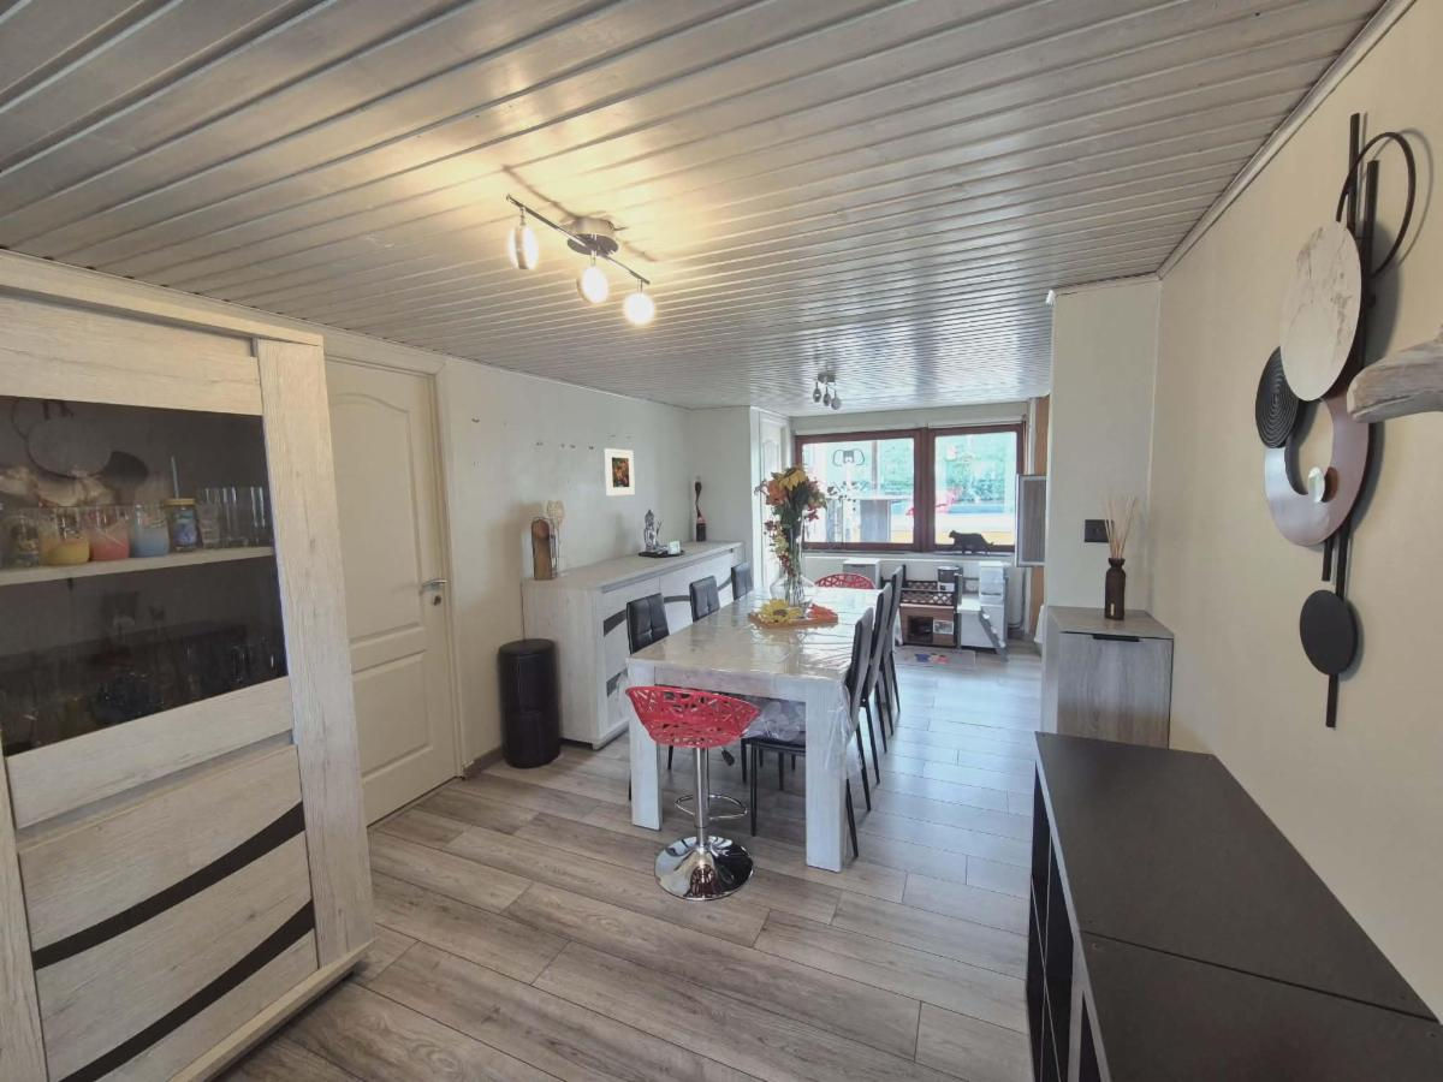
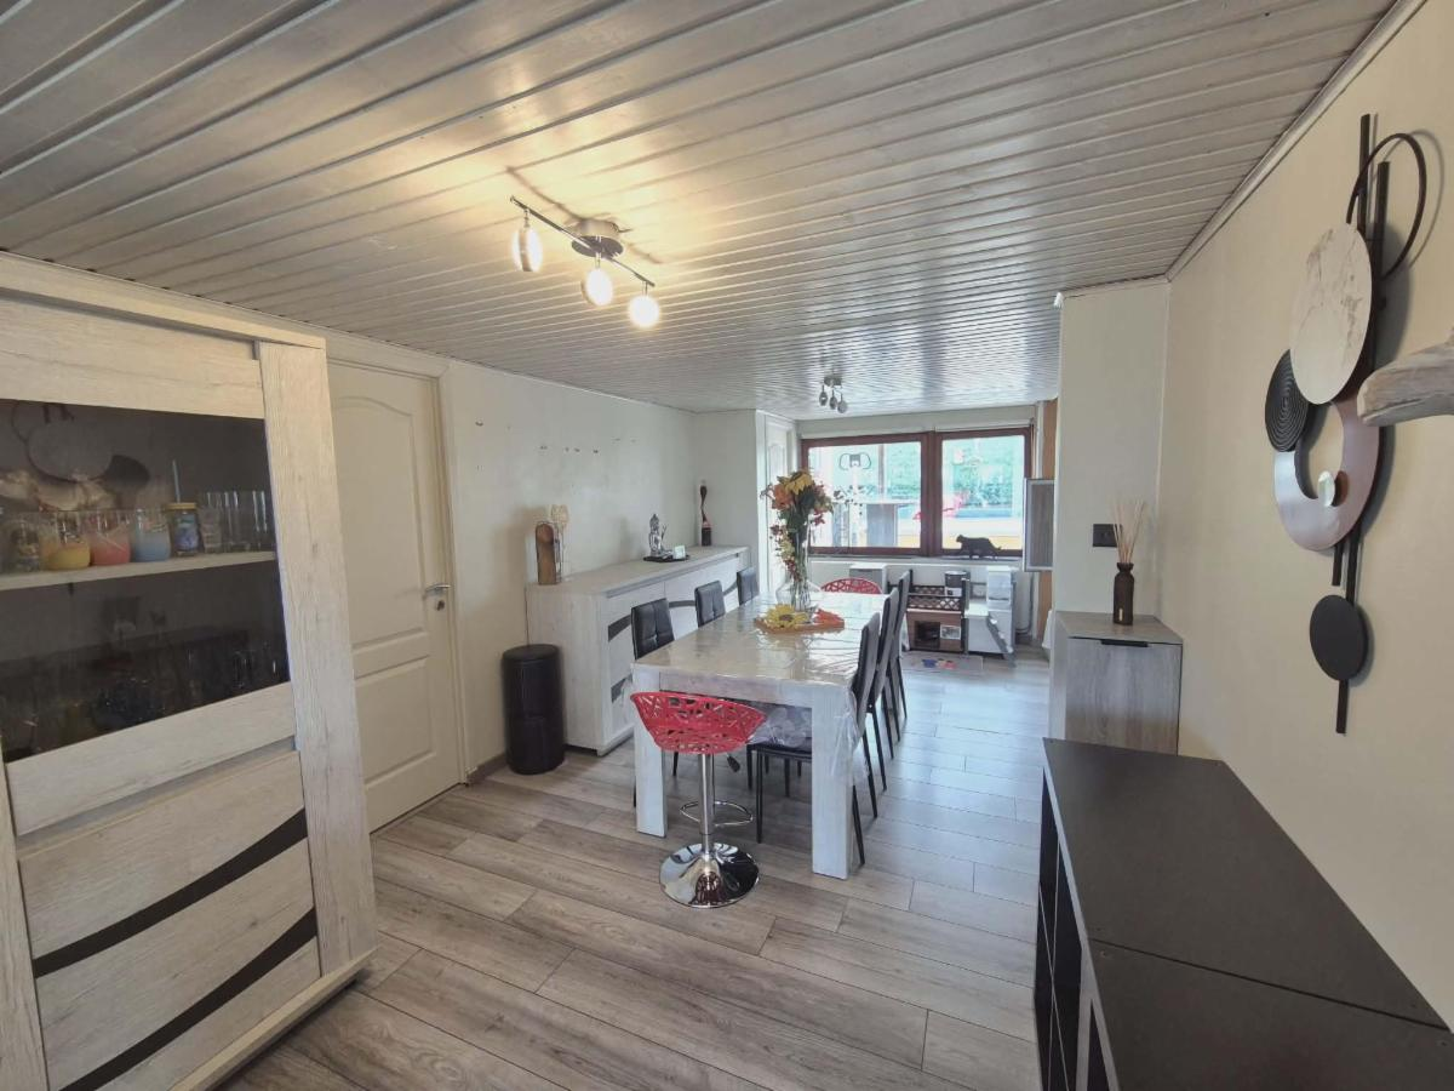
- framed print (619, 472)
